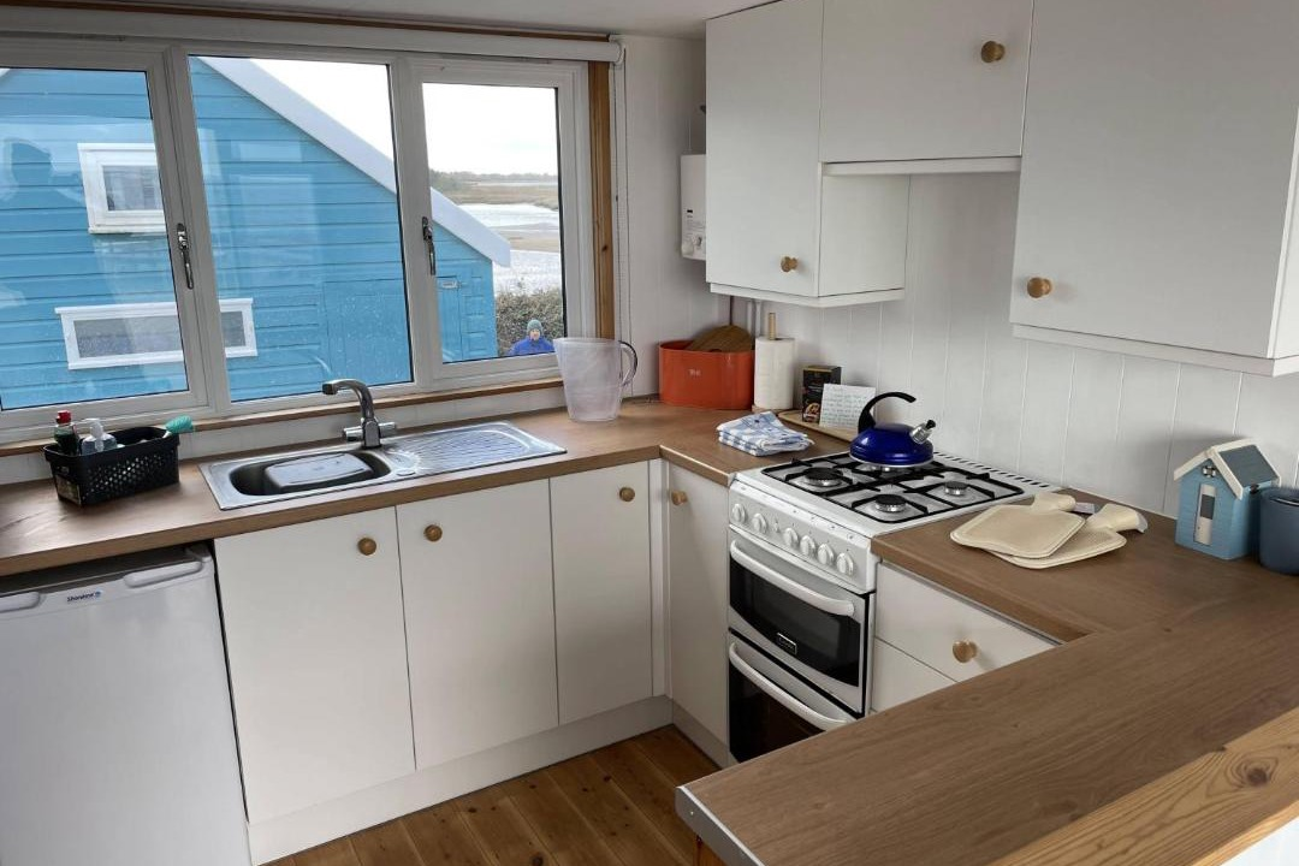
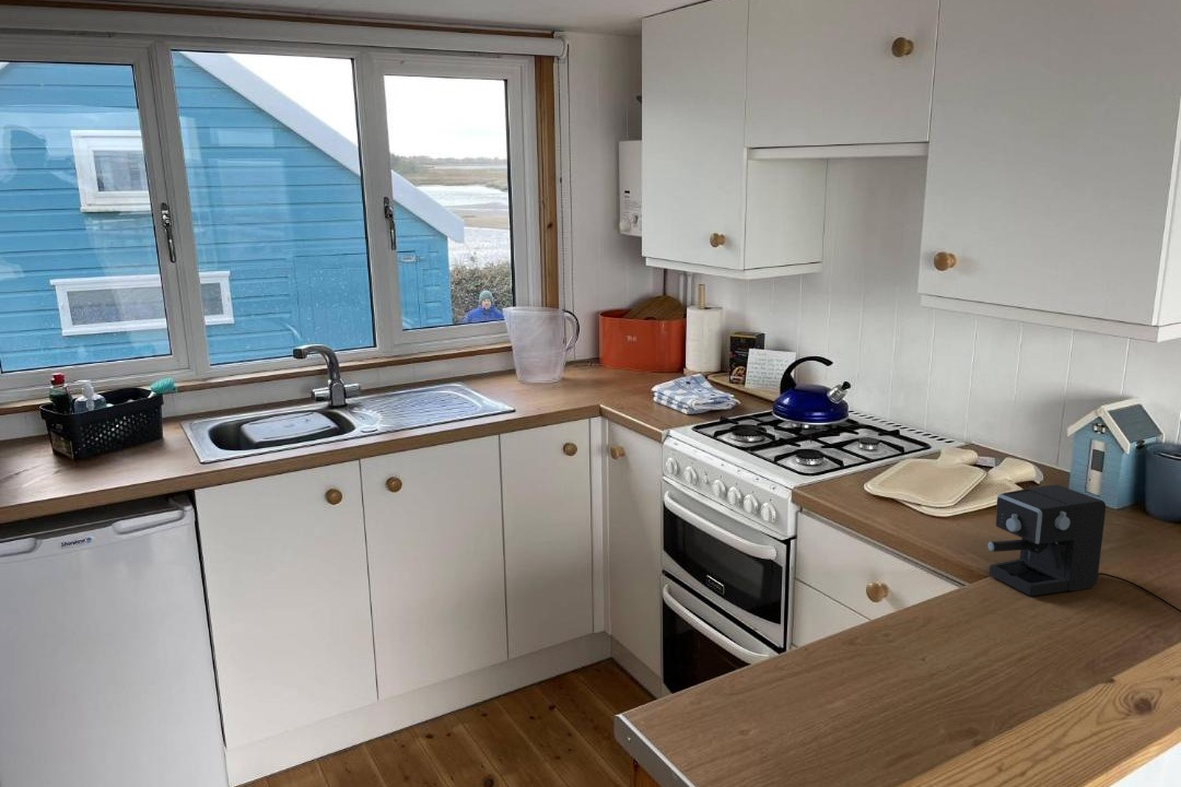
+ coffee maker (1089, 554)
